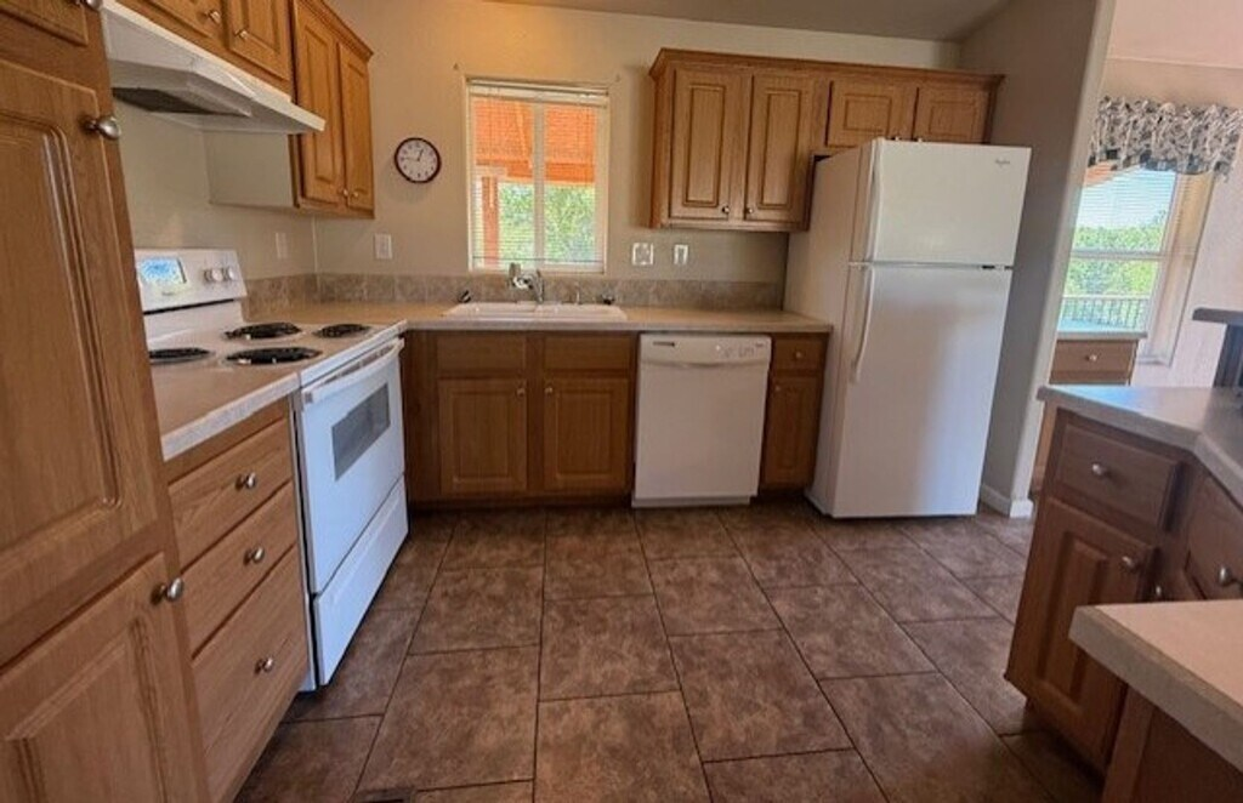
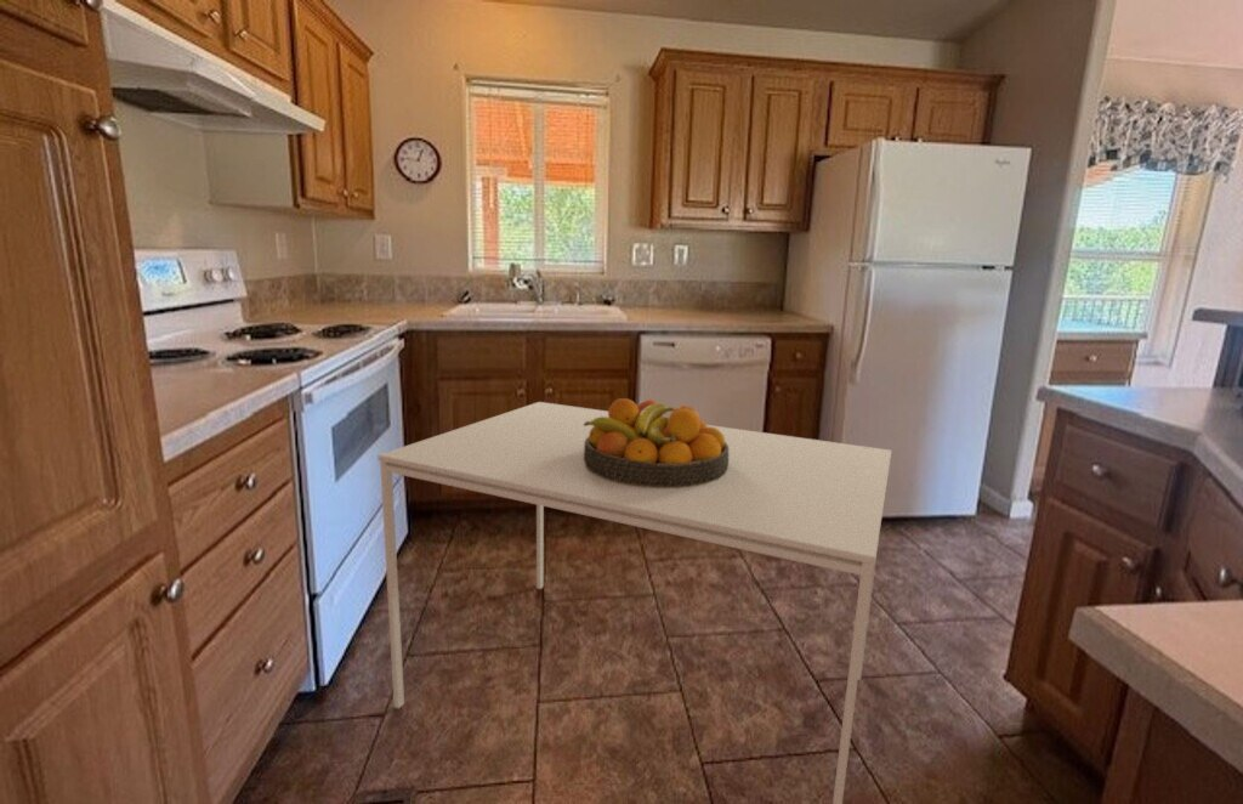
+ fruit bowl (657, 431)
+ dining table (654, 530)
